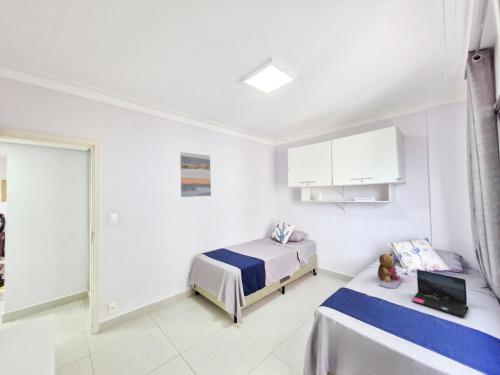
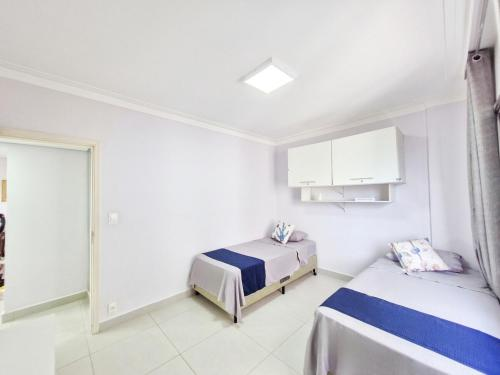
- laptop (437, 290)
- teddy bear (389, 268)
- wall art (196, 175)
